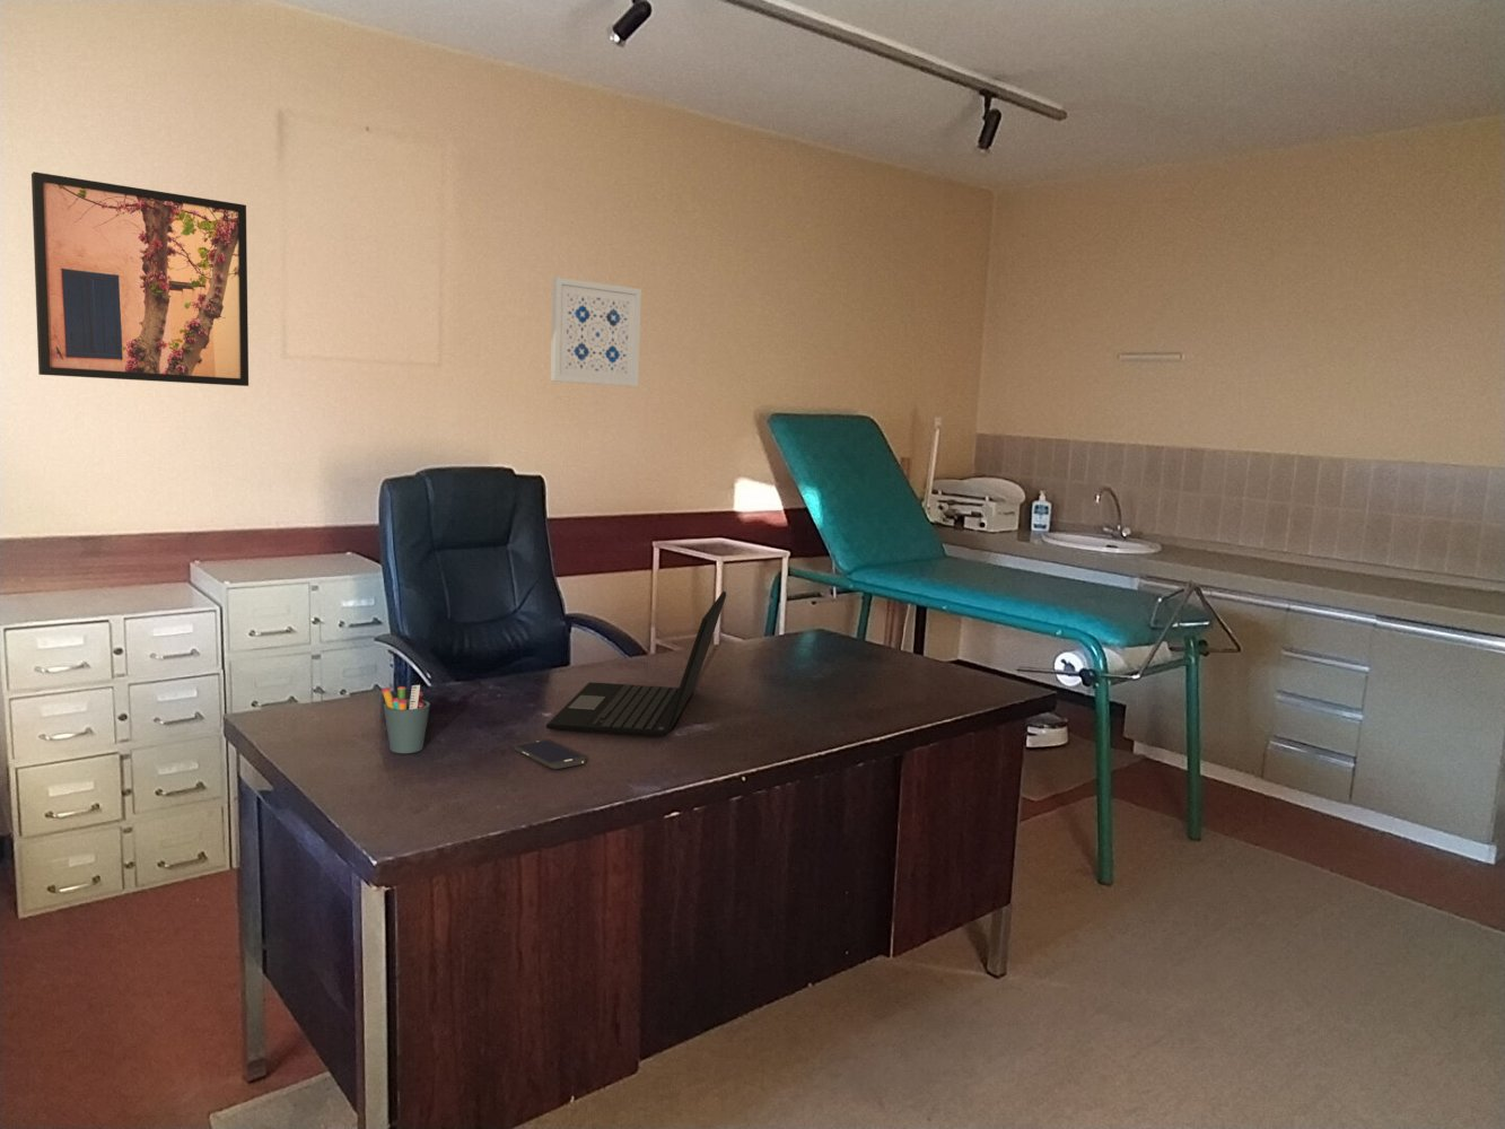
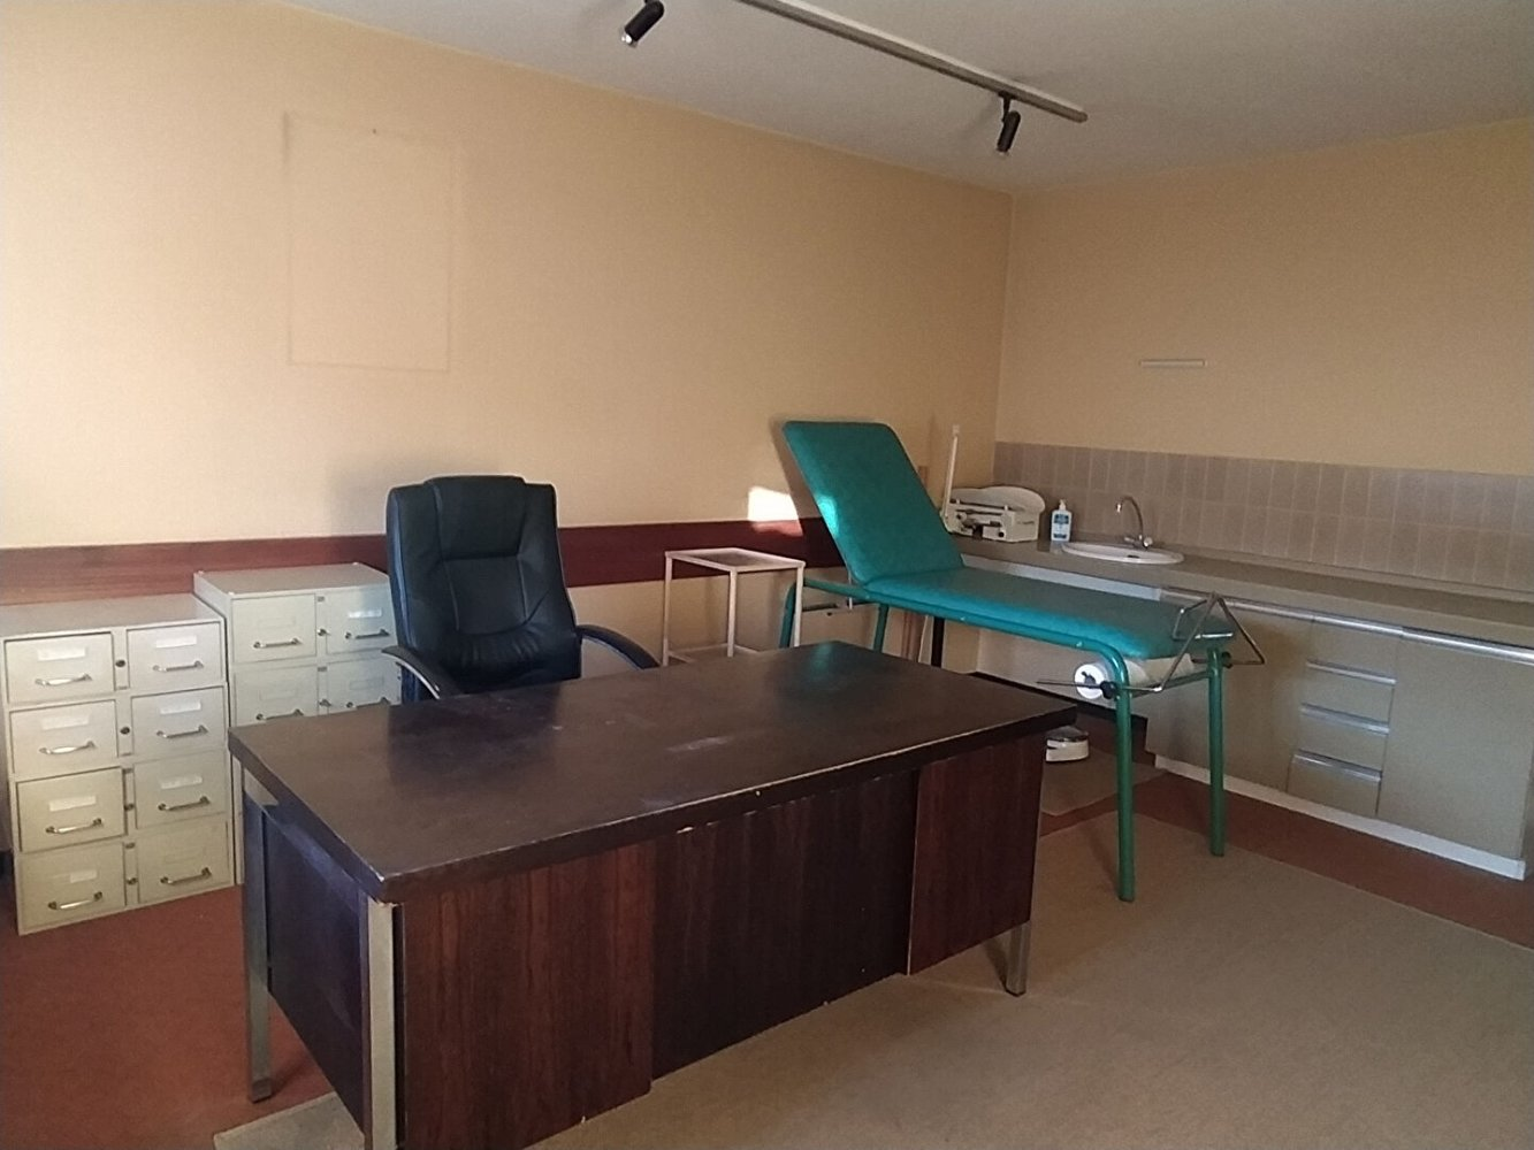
- wall art (597, 333)
- wall art (146, 286)
- pen holder (406, 715)
- smartphone (549, 753)
- laptop (643, 685)
